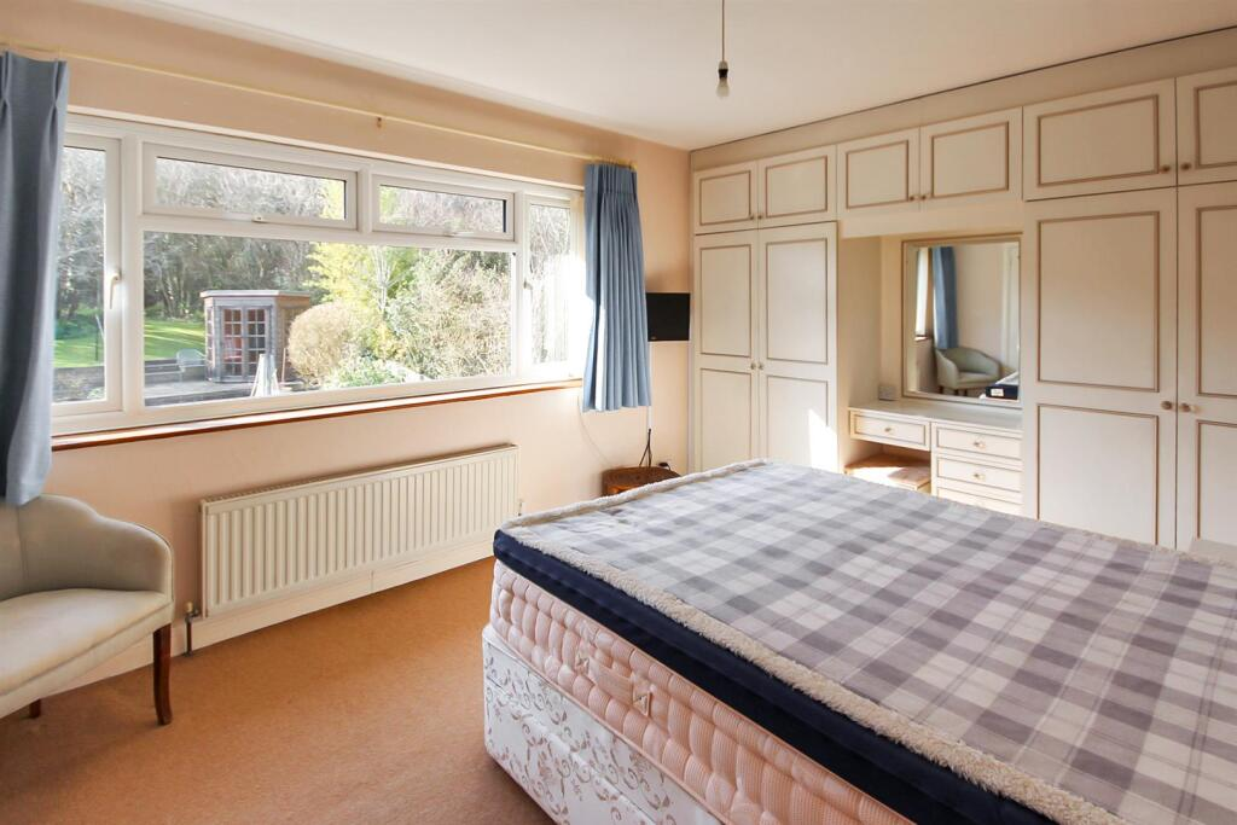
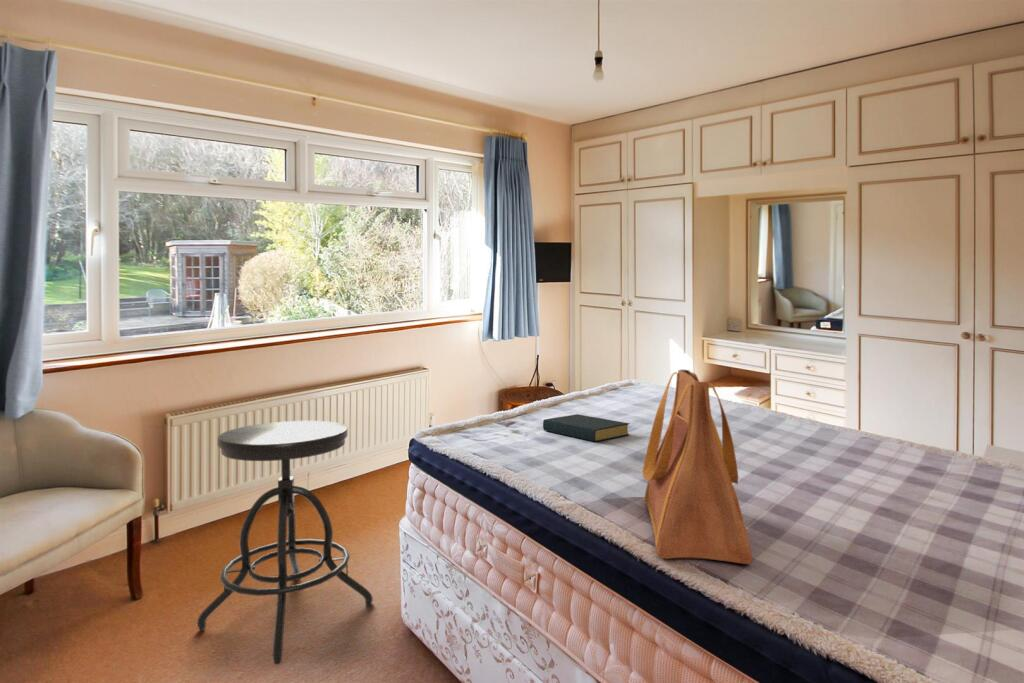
+ stool (286, 524)
+ hardback book (585, 427)
+ tote bag (691, 453)
